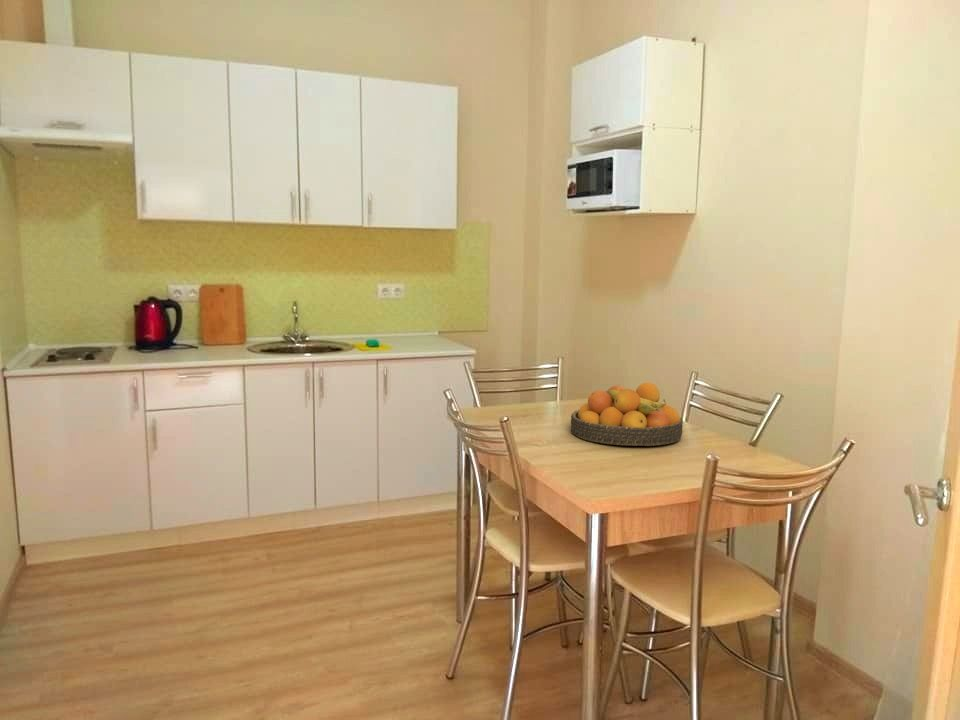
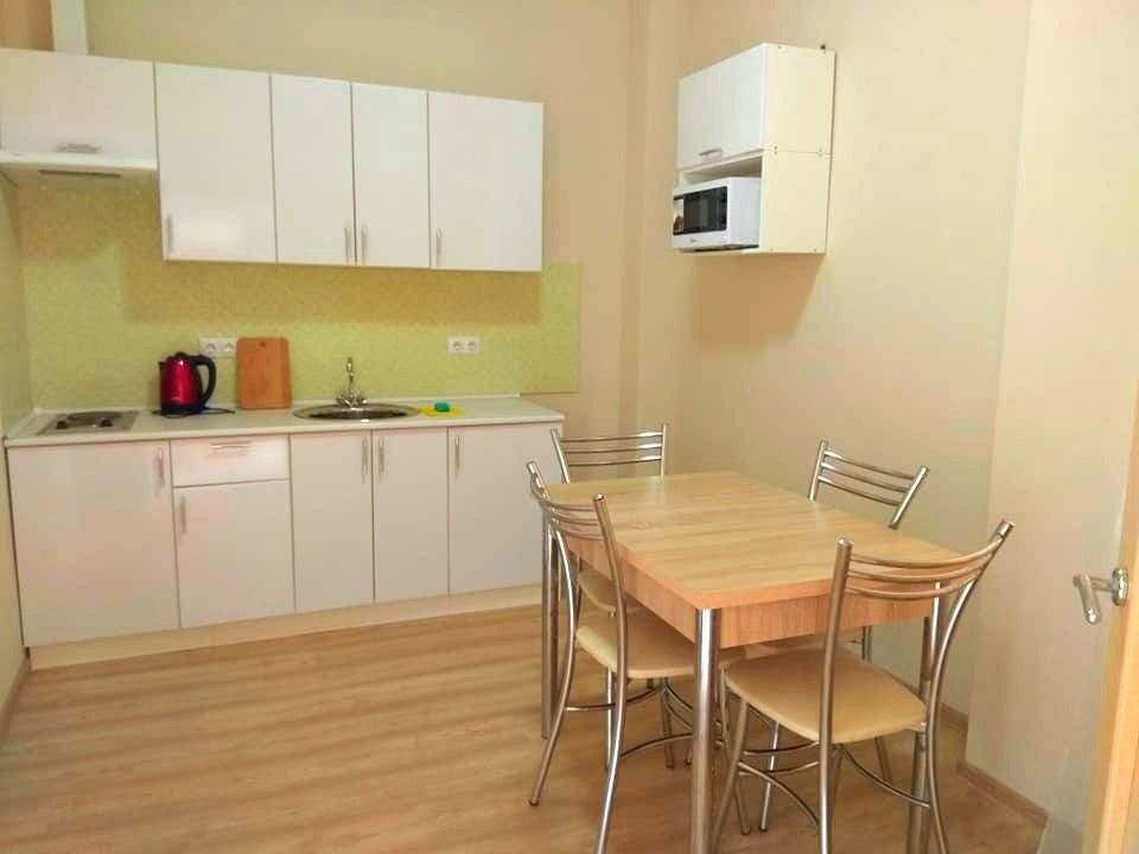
- fruit bowl (626, 409)
